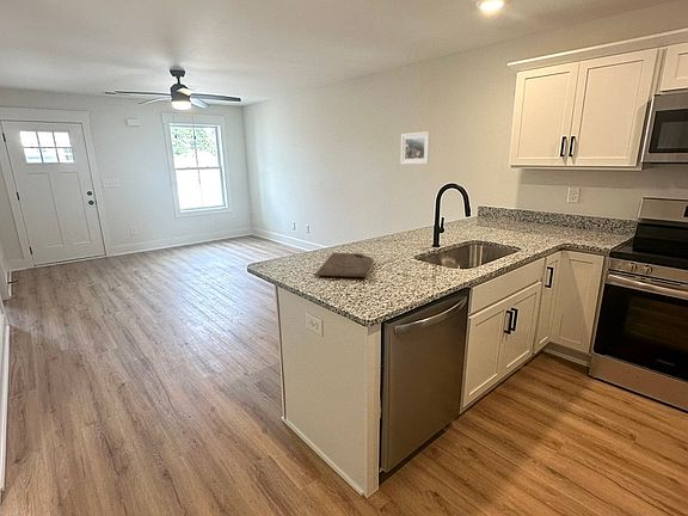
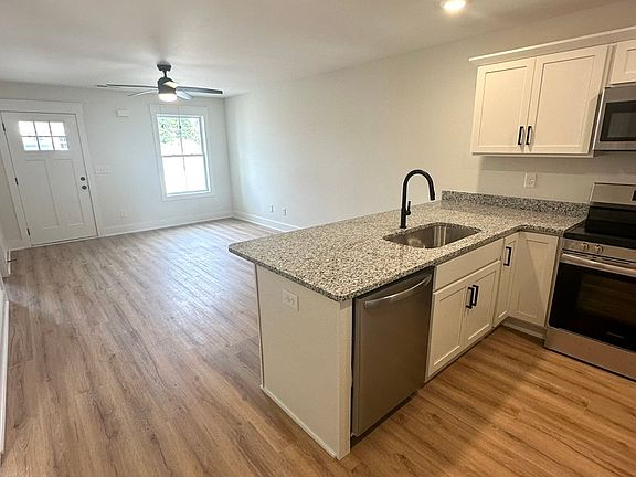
- cutting board (346, 263)
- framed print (414, 148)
